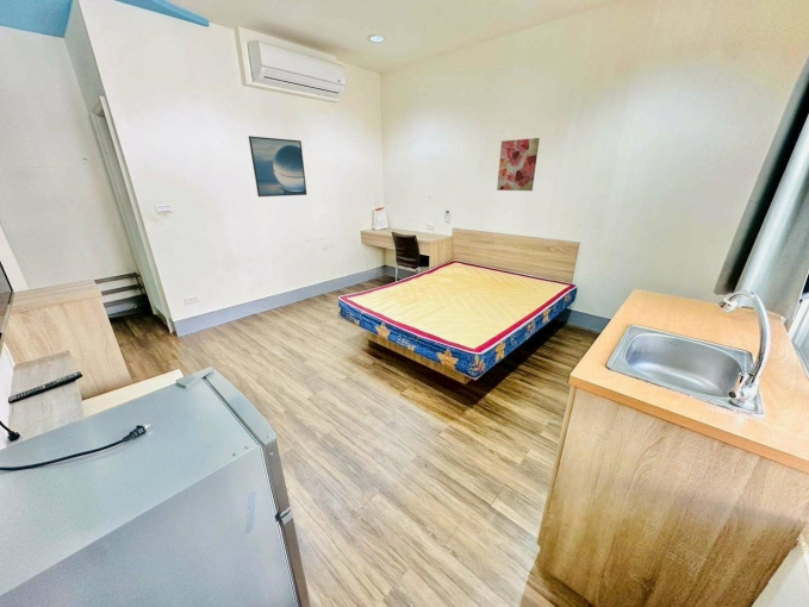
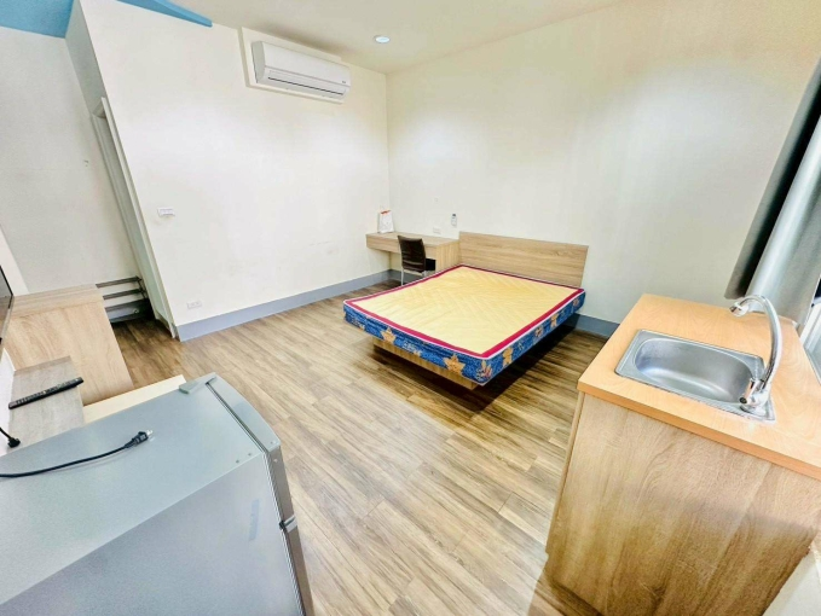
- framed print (280, 168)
- wall art (516, 165)
